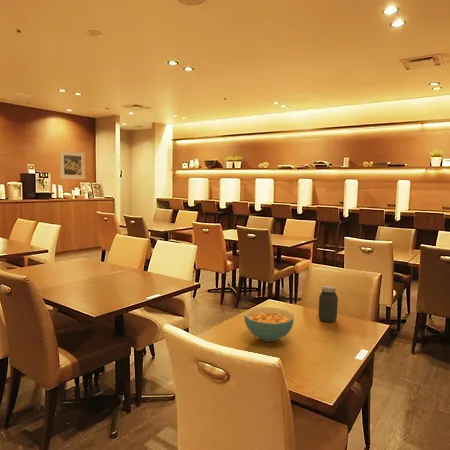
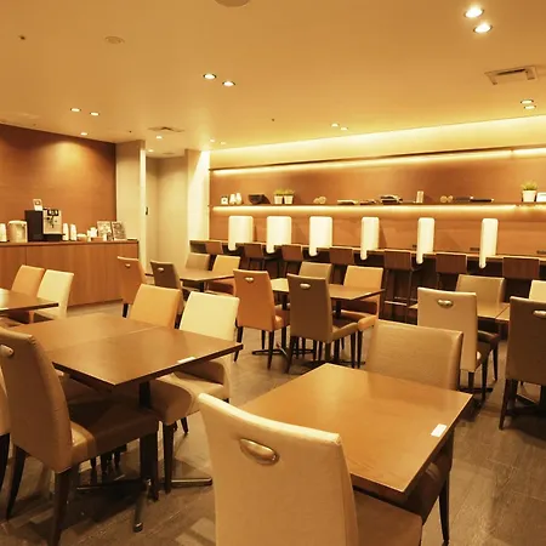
- jar (328, 303)
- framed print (72, 165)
- cereal bowl (268, 326)
